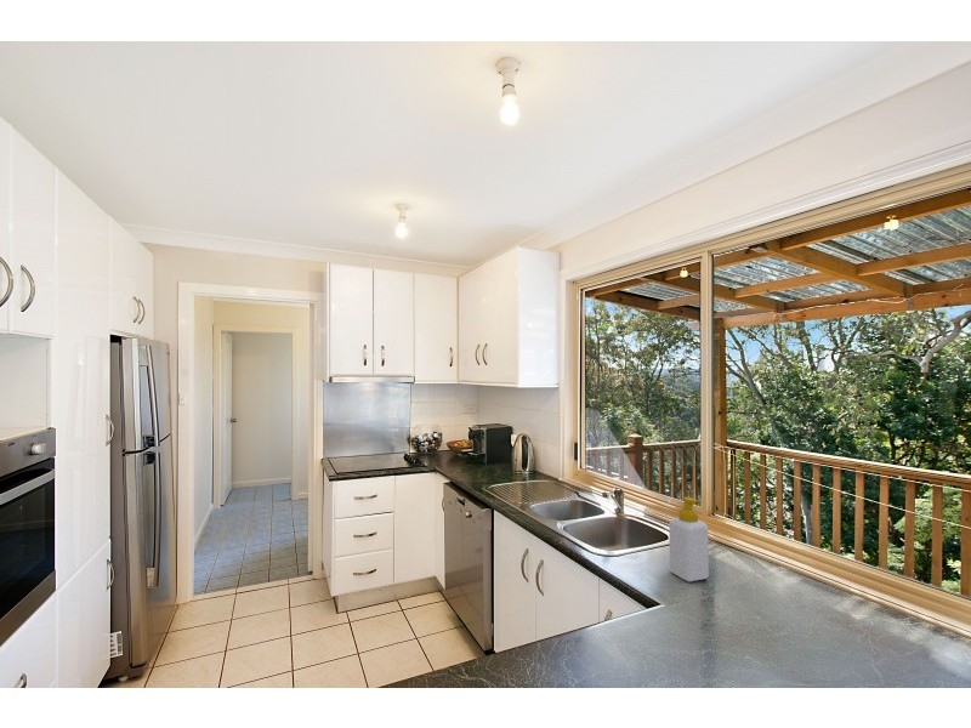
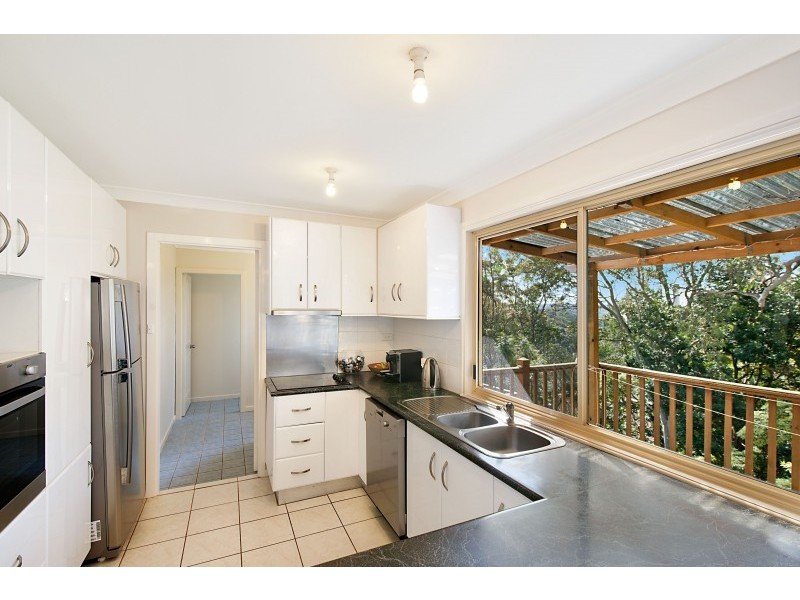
- soap bottle (688, 536)
